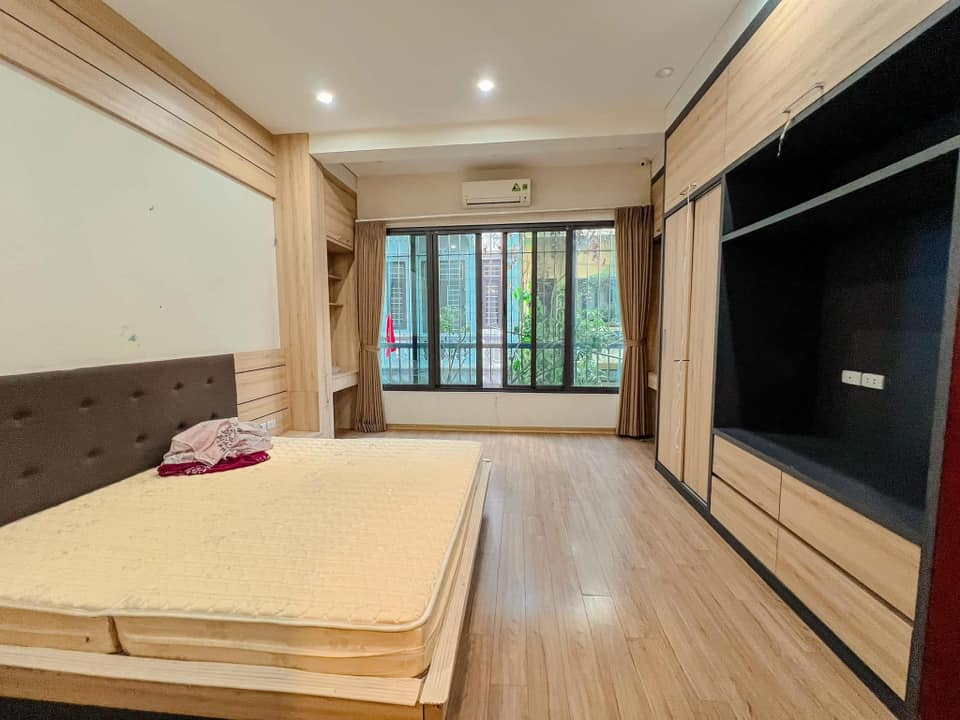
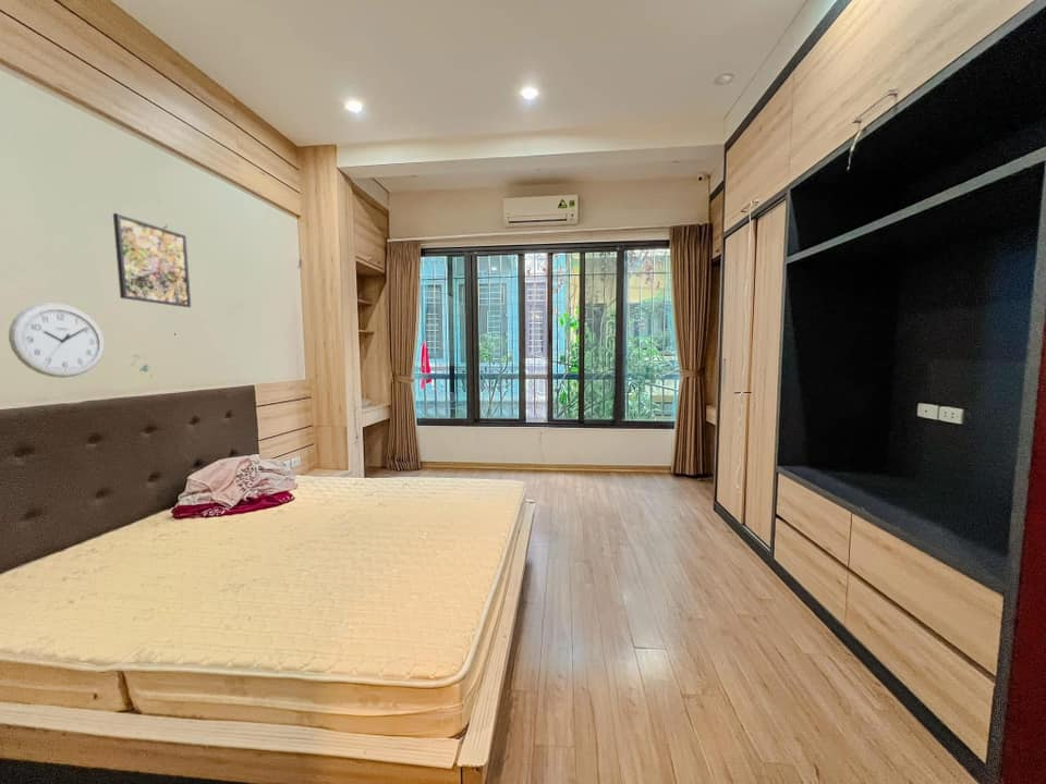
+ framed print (155, 264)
+ wall clock (62, 340)
